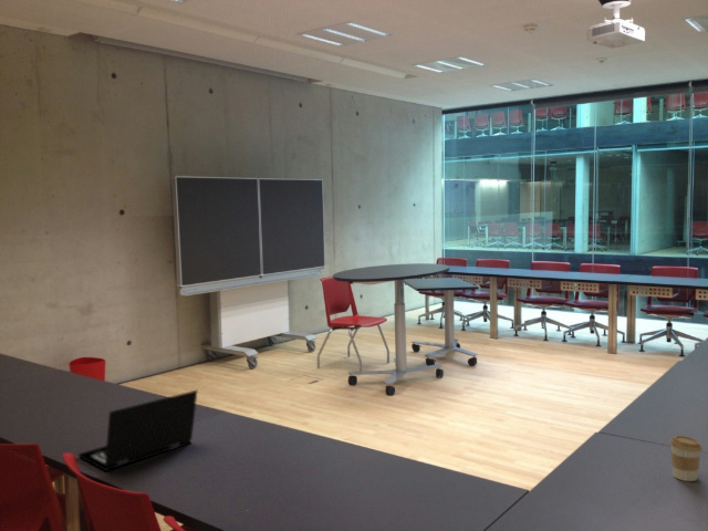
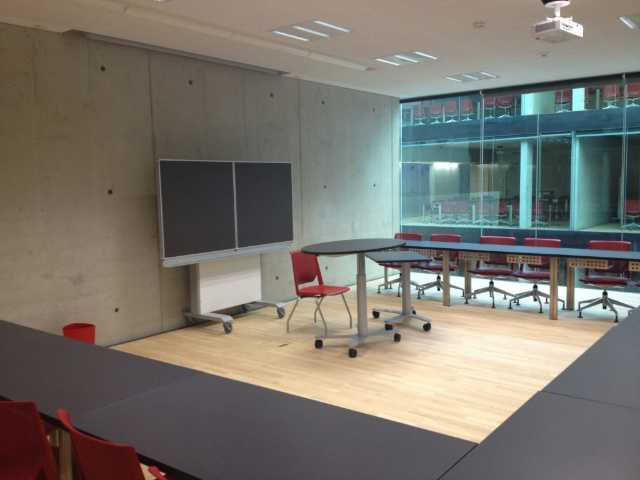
- coffee cup (685, 457)
- laptop (138, 423)
